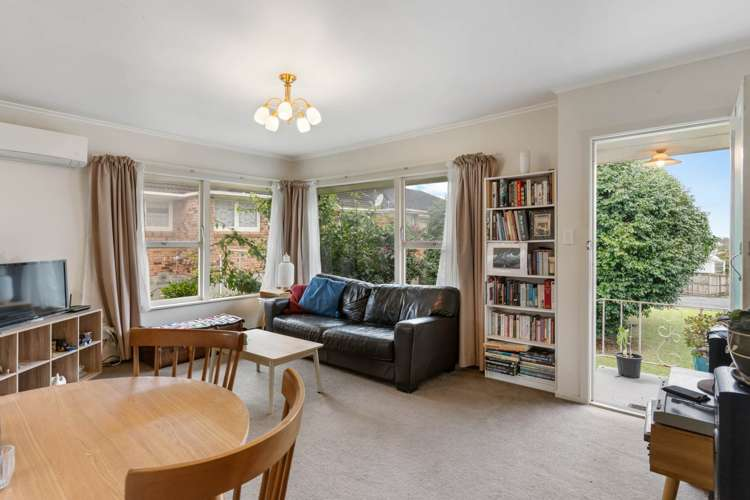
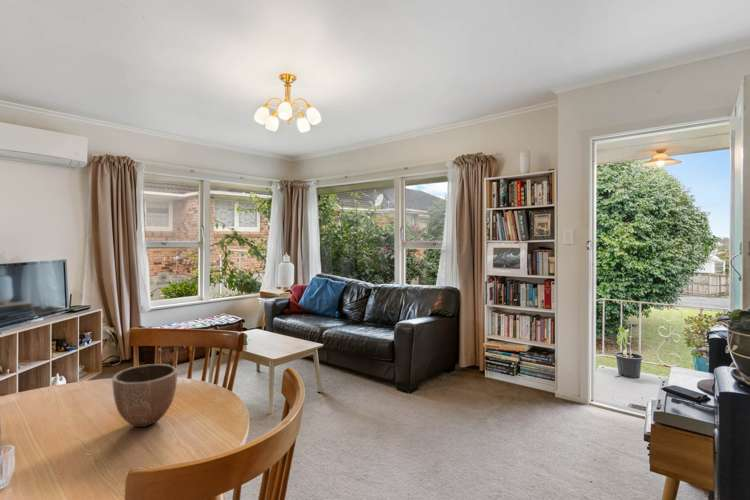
+ decorative bowl (145, 397)
